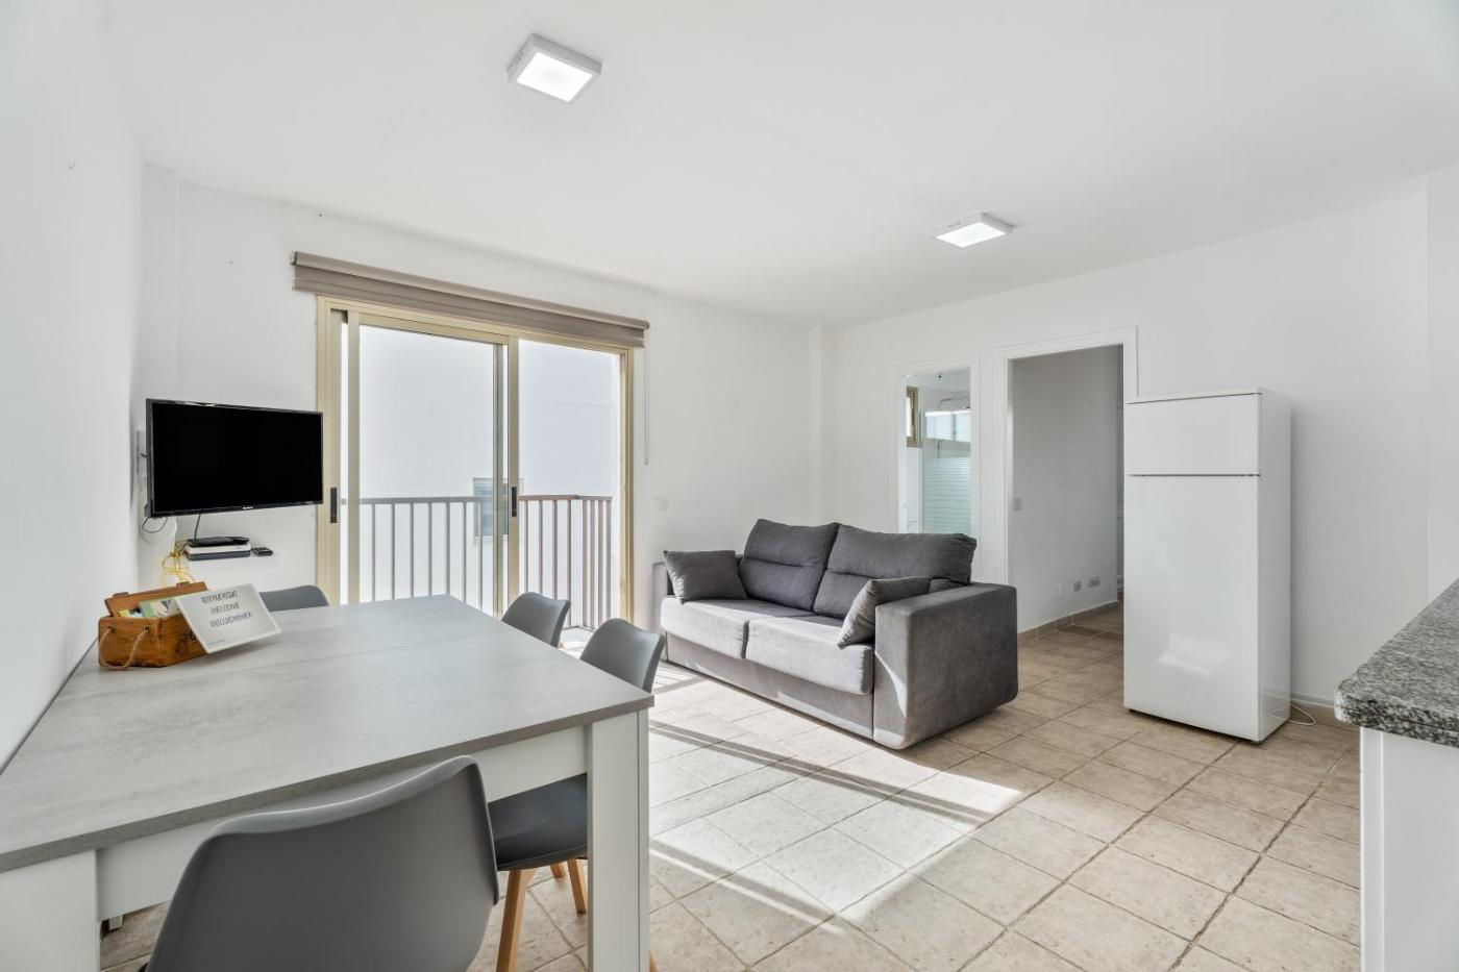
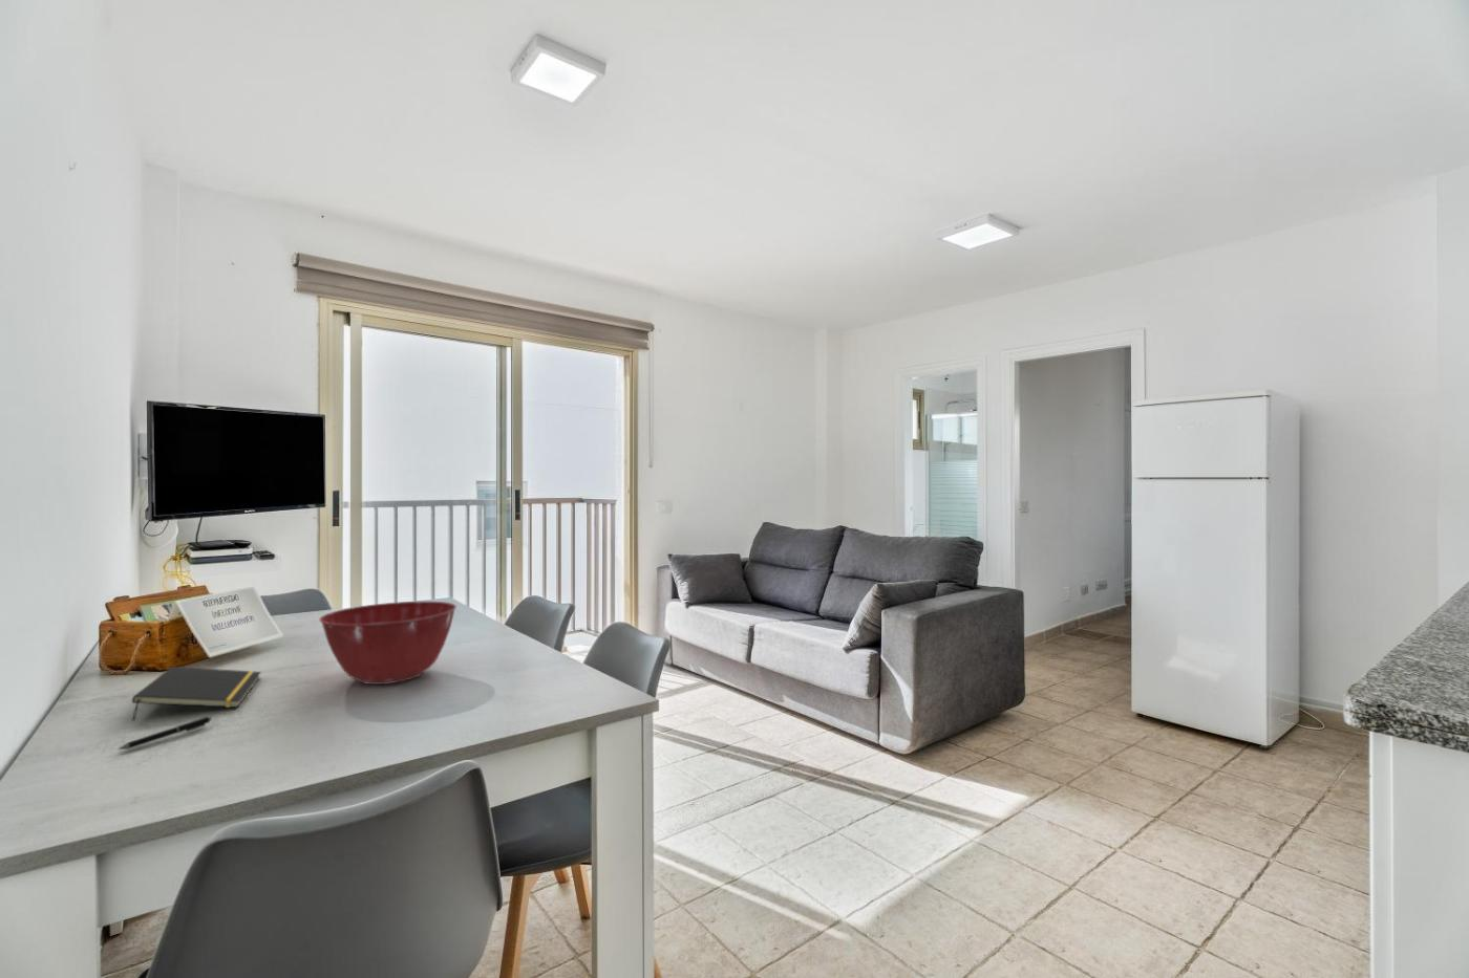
+ notepad (202, 685)
+ mixing bowl (390, 643)
+ pen (166, 732)
